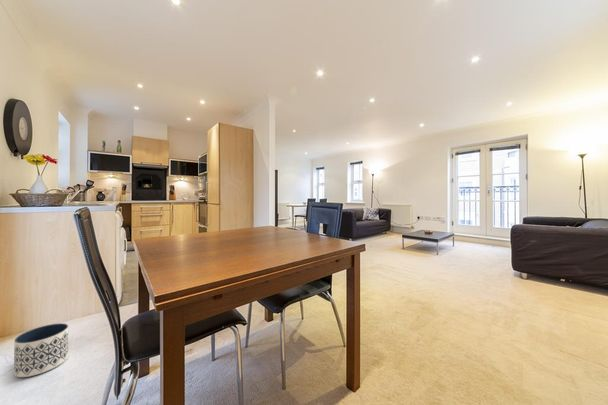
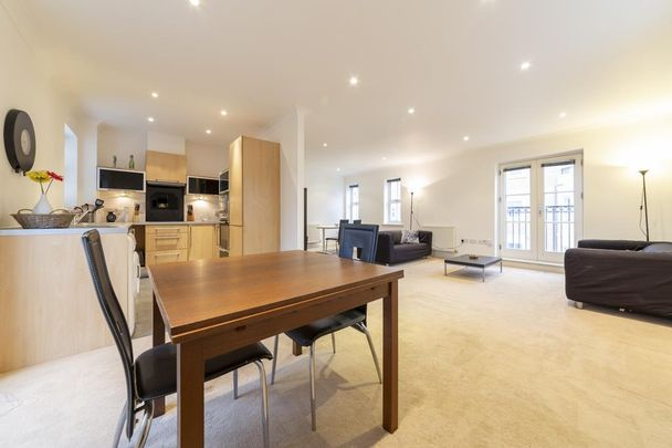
- planter (42, 348)
